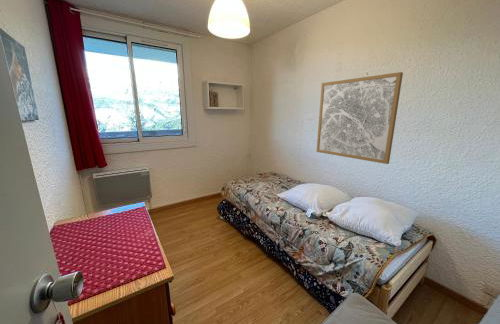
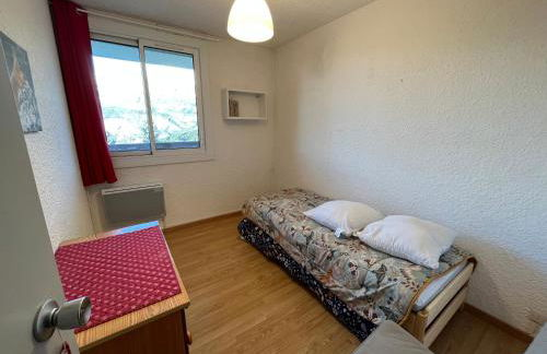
- wall art (351, 119)
